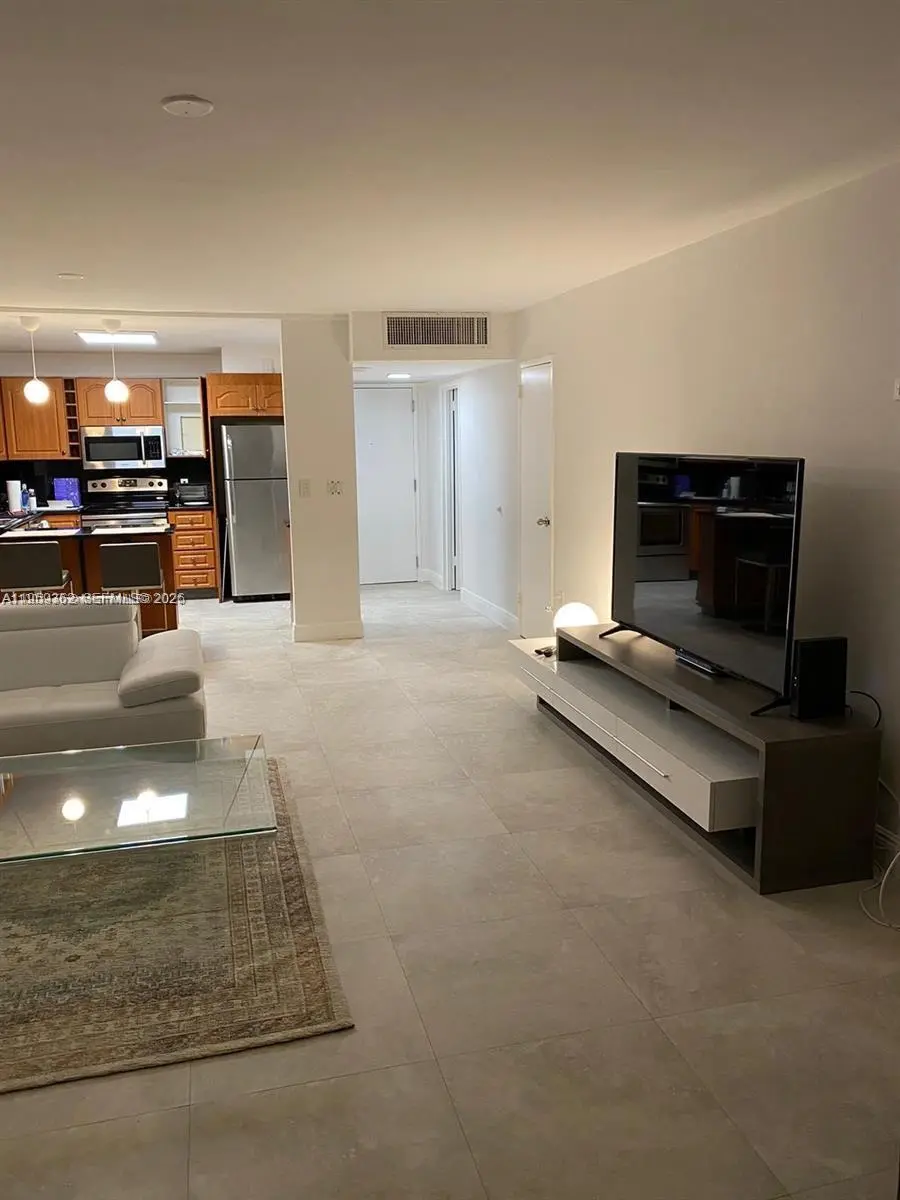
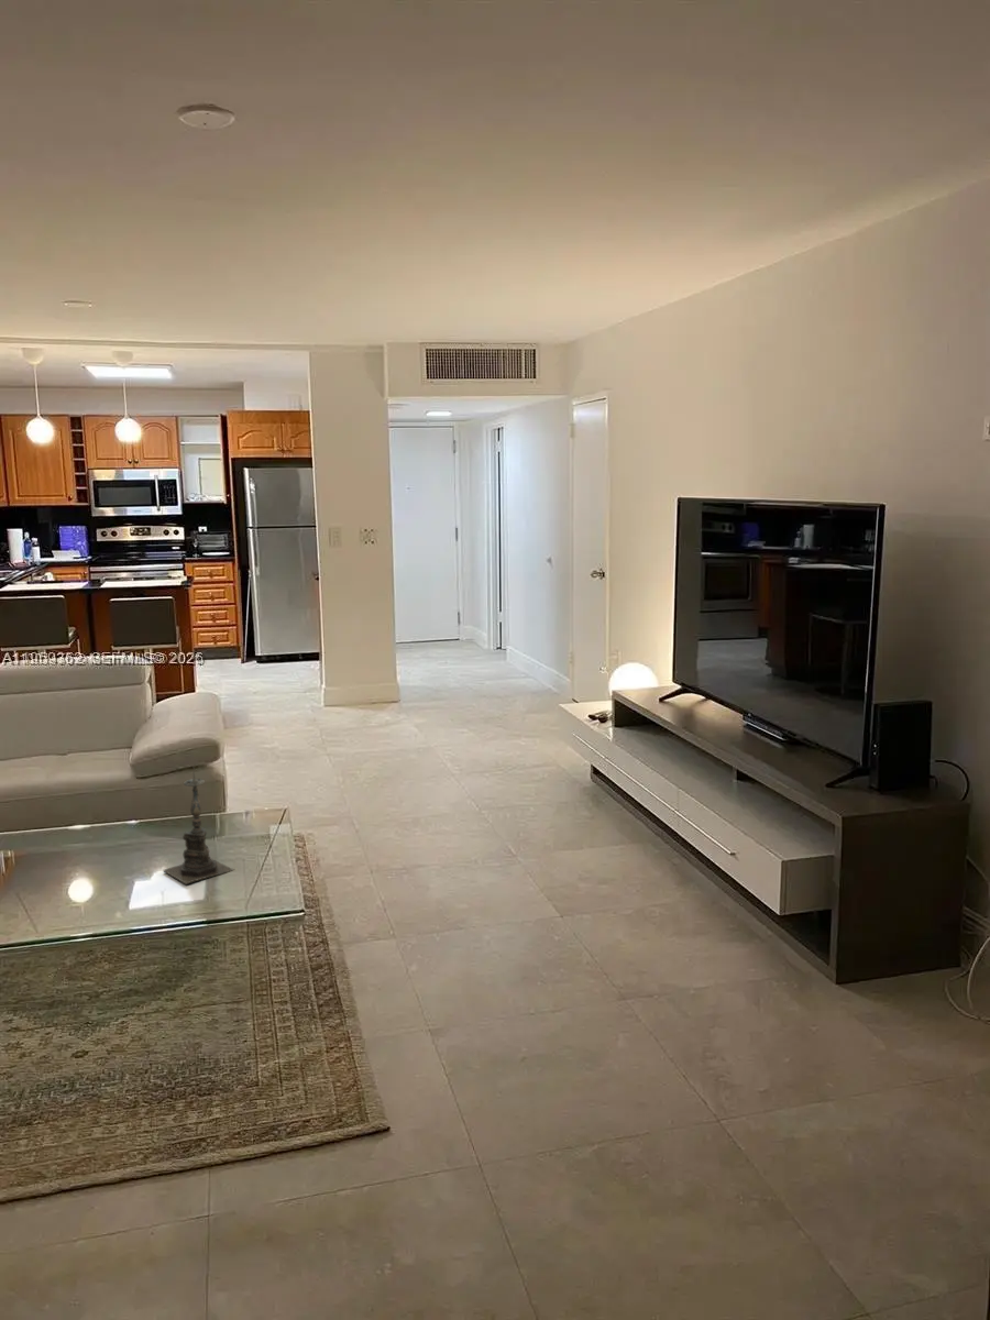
+ candle holder (196, 818)
